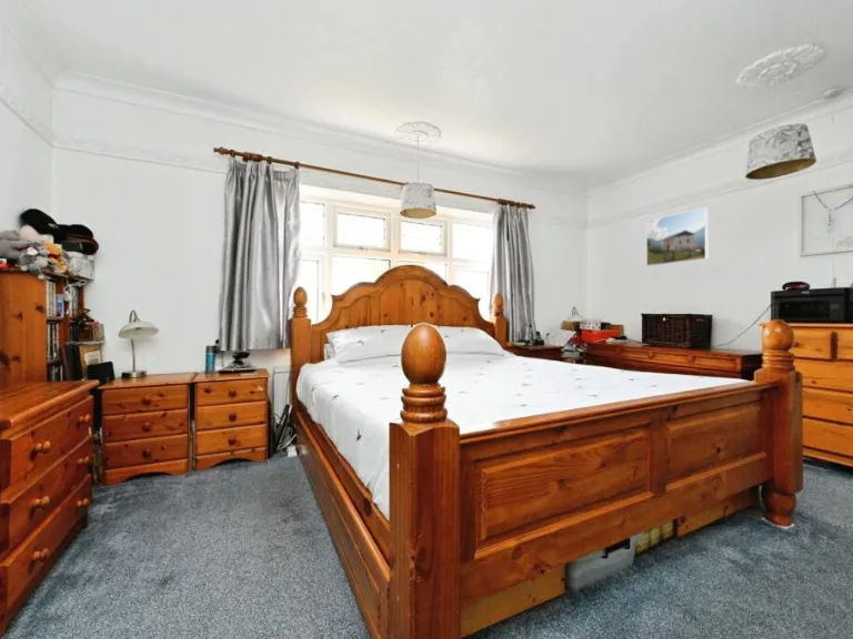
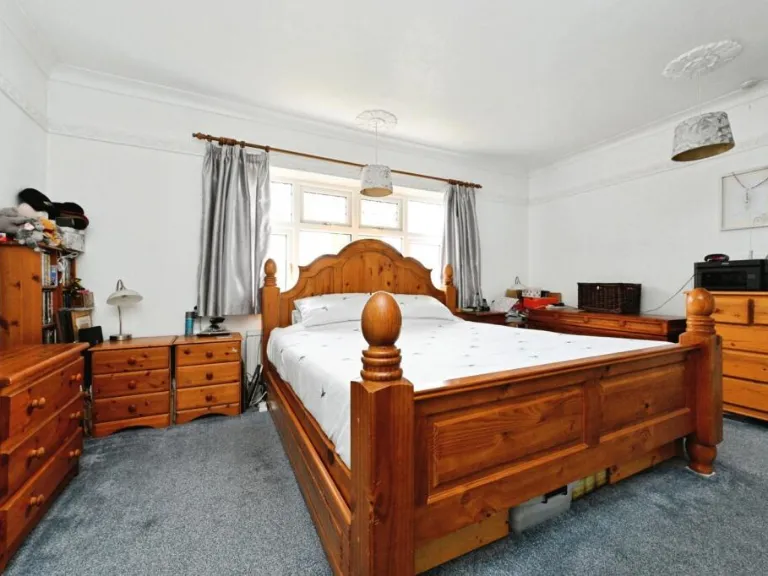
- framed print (674, 239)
